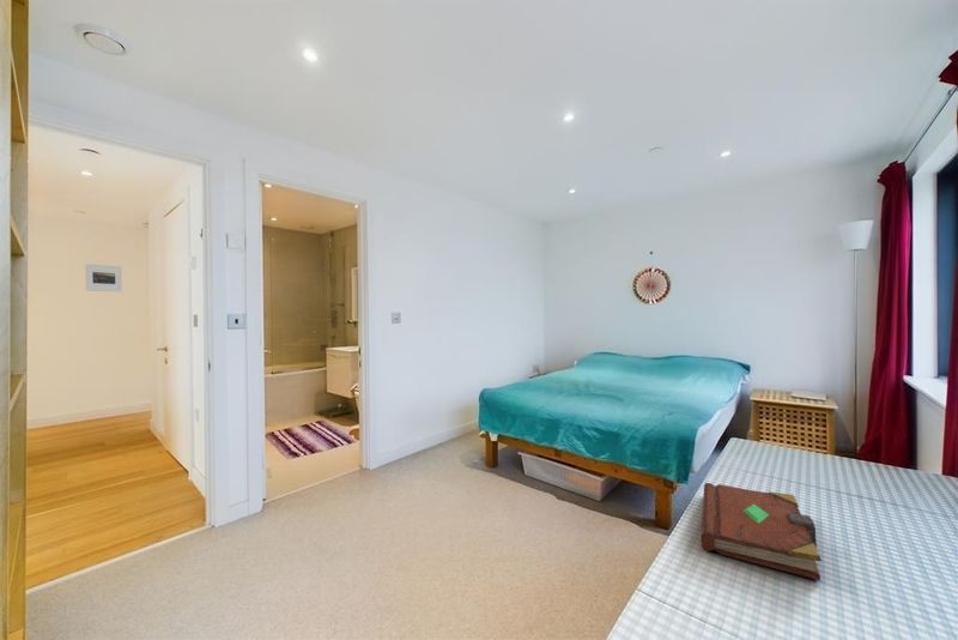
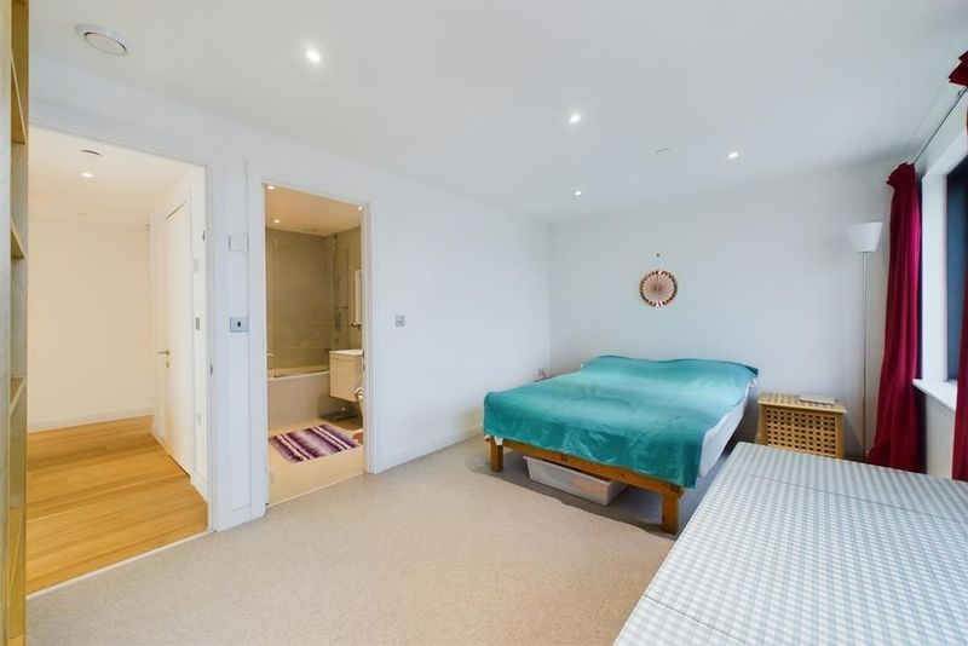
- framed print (103, 278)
- book (751, 518)
